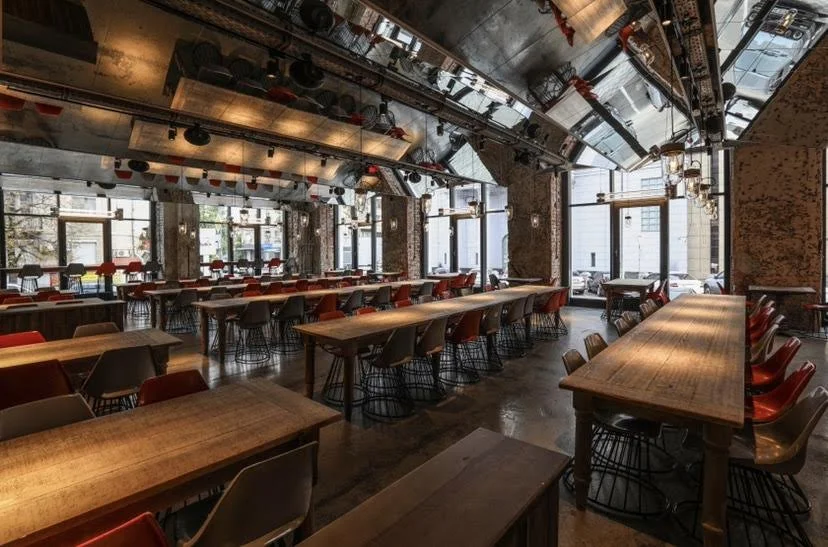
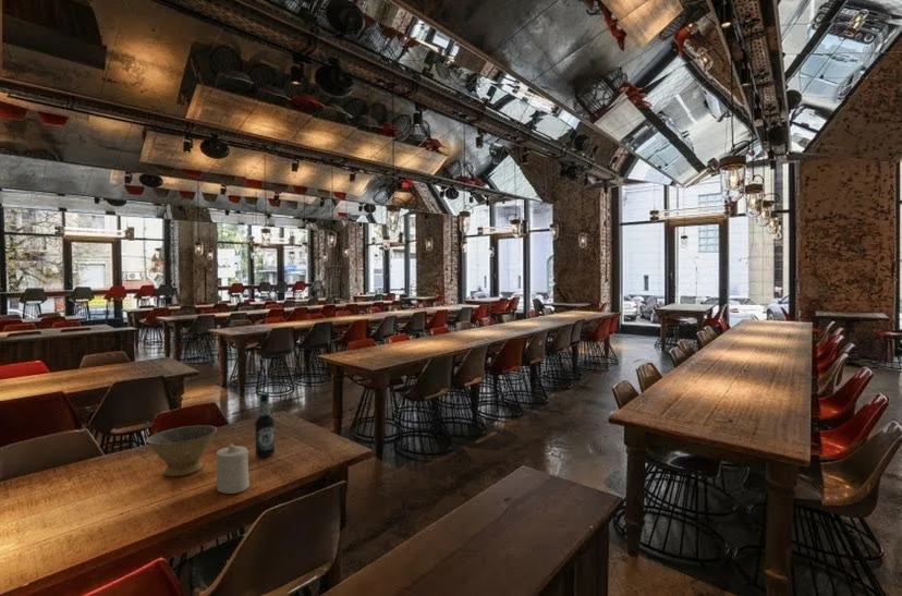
+ candle (233, 465)
+ bottle (265, 424)
+ bowl (183, 451)
